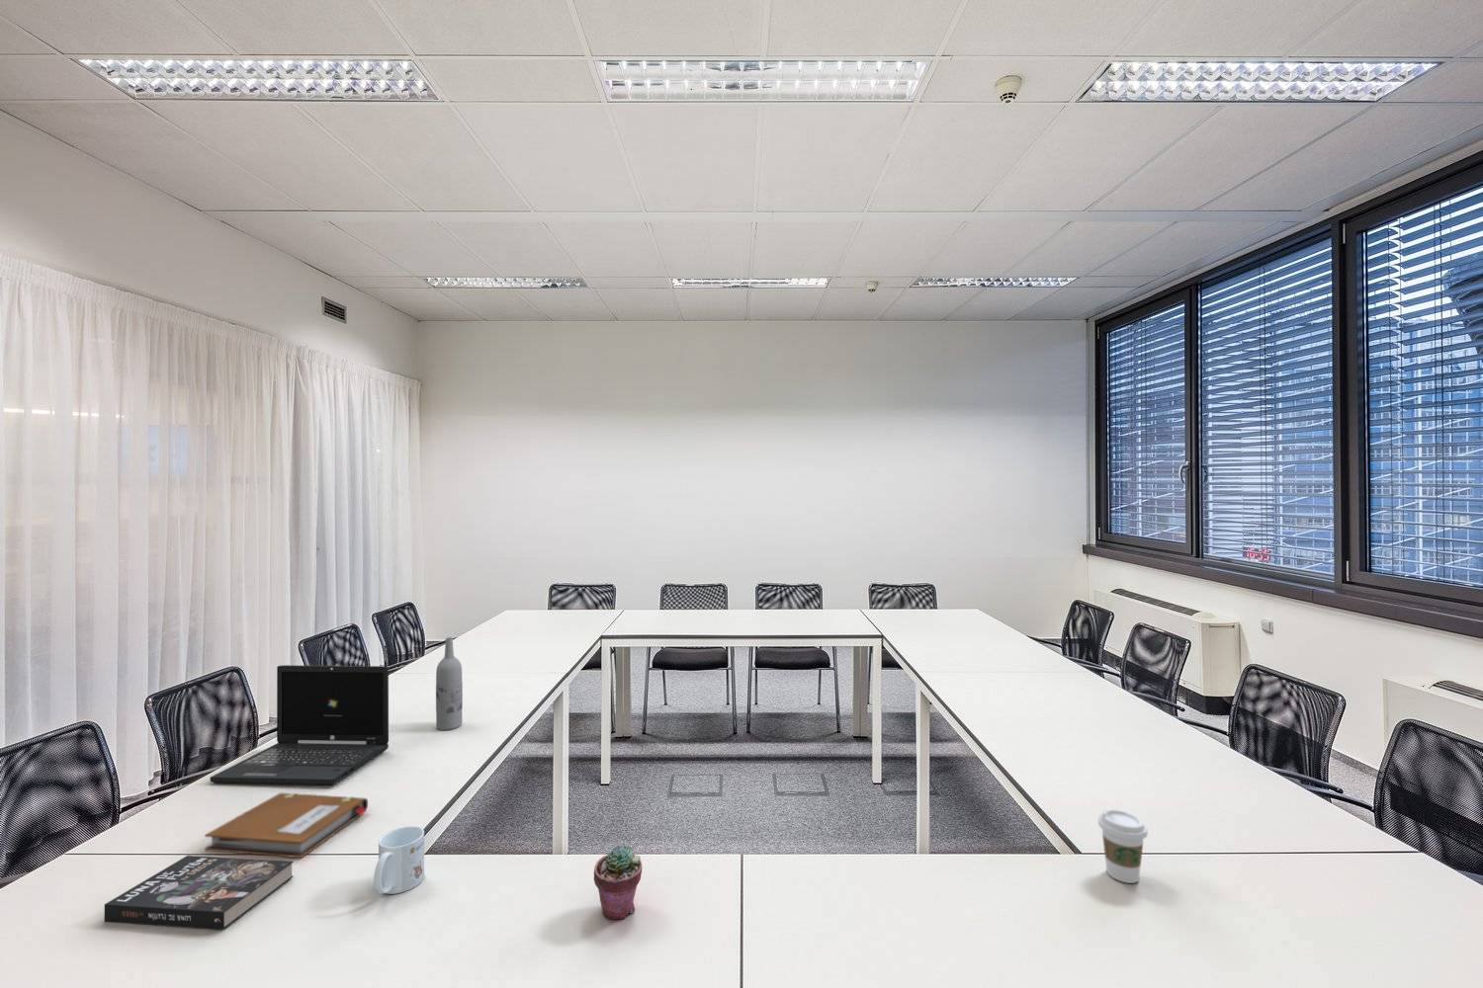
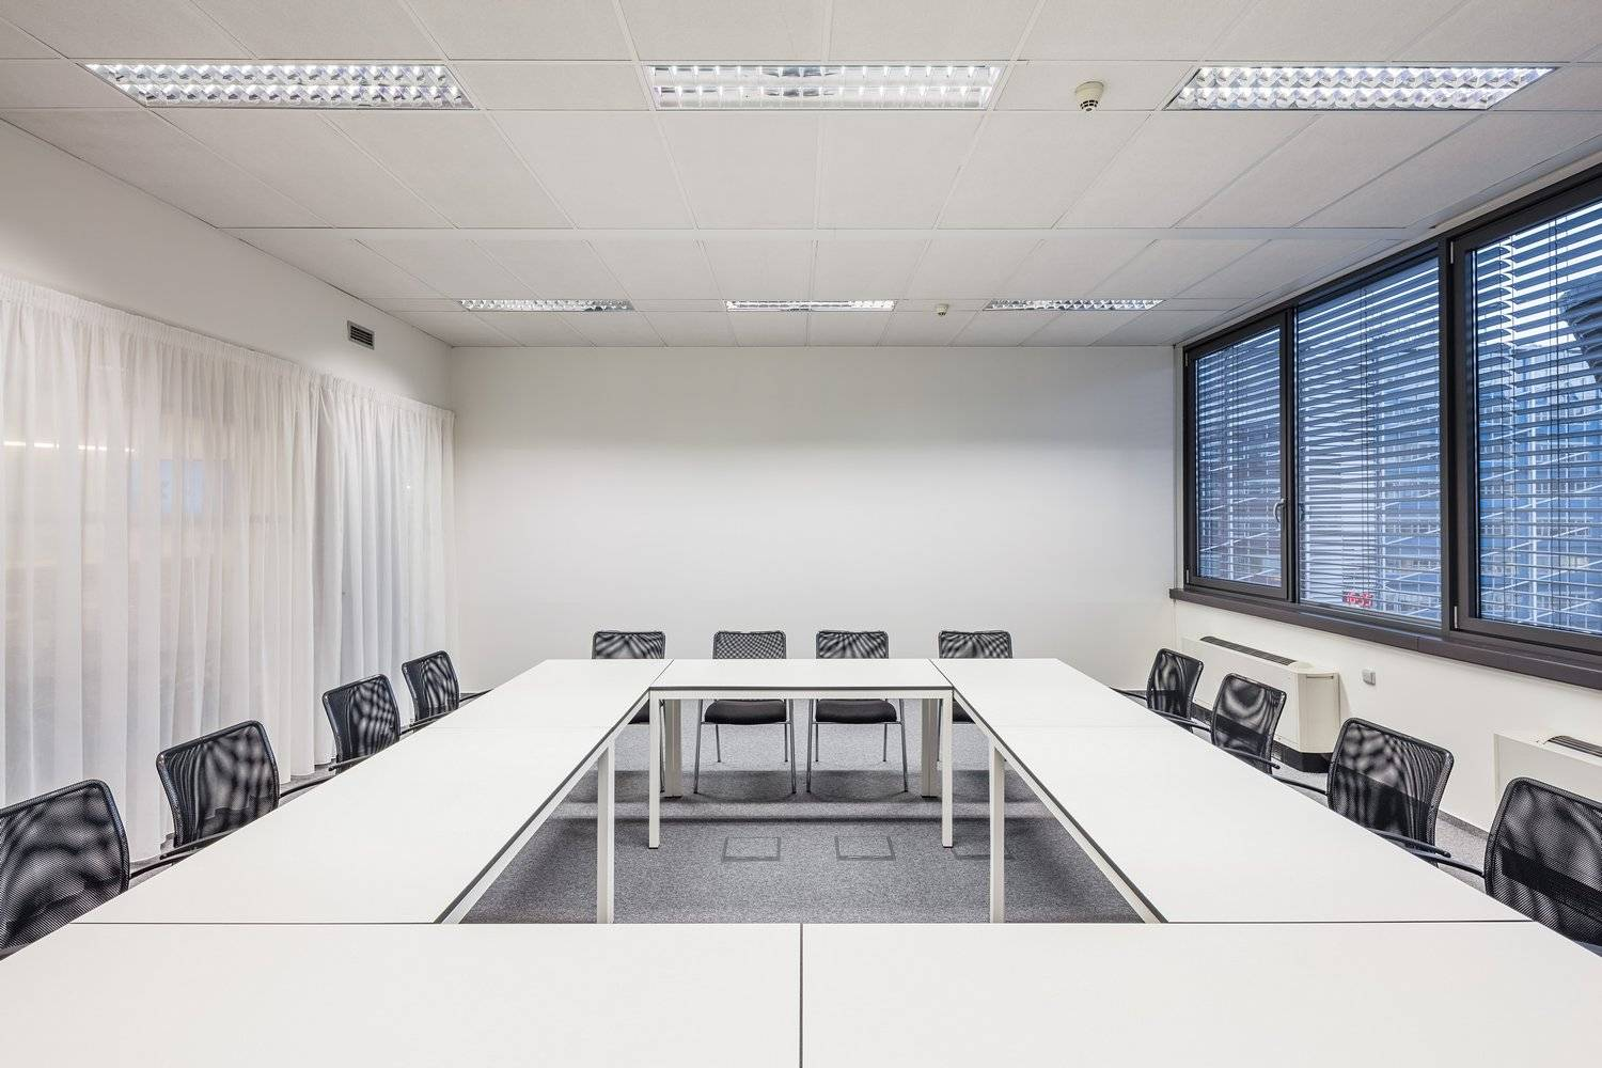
- wine bottle (449, 681)
- coffee cup (1122, 846)
- book (204, 889)
- notebook (294, 821)
- mug (395, 863)
- potted succulent (618, 879)
- laptop (305, 721)
